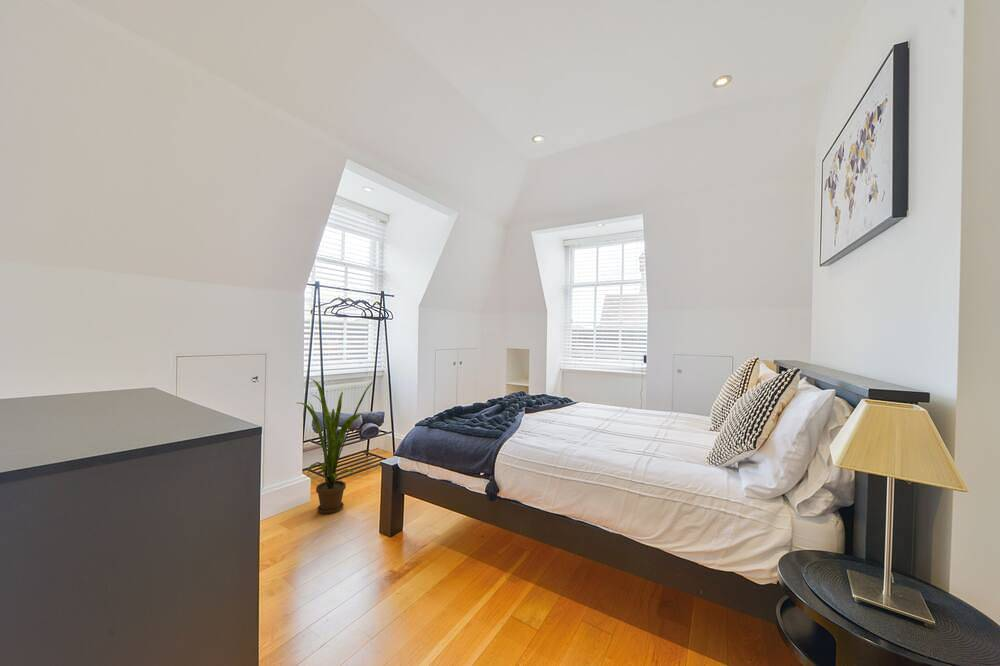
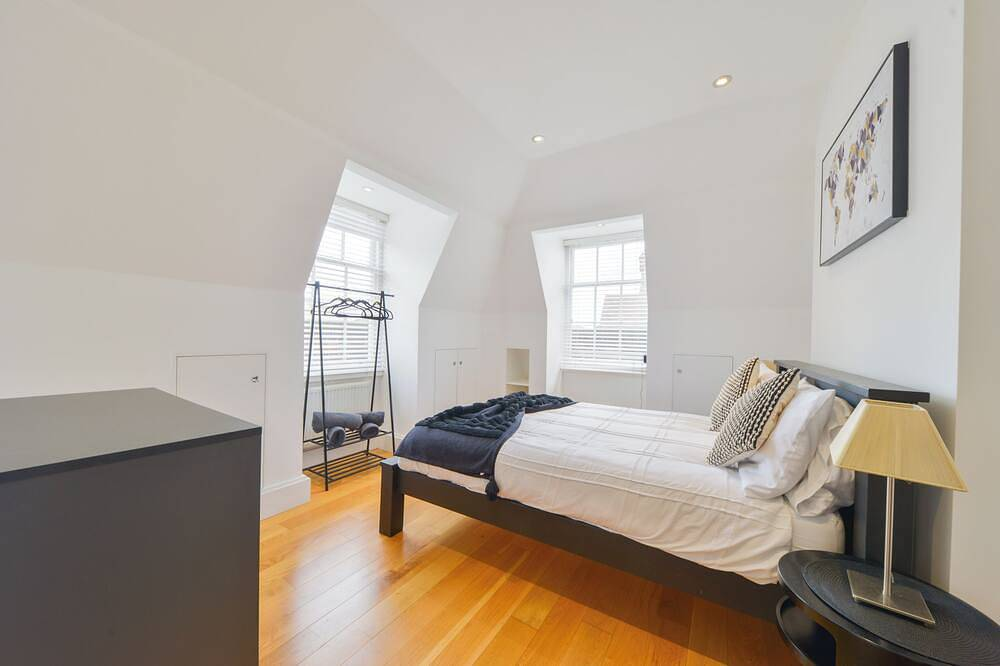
- house plant (324, 444)
